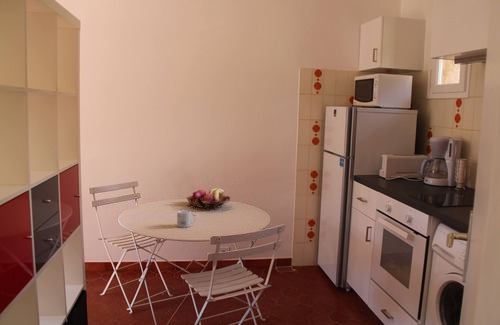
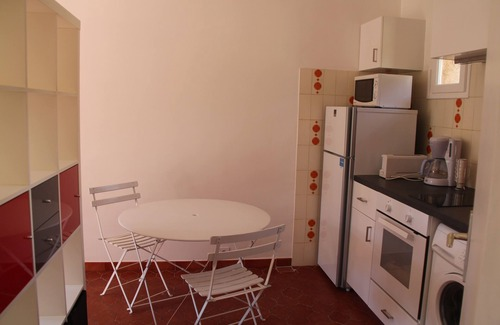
- mug (186, 218)
- fruit basket (209, 197)
